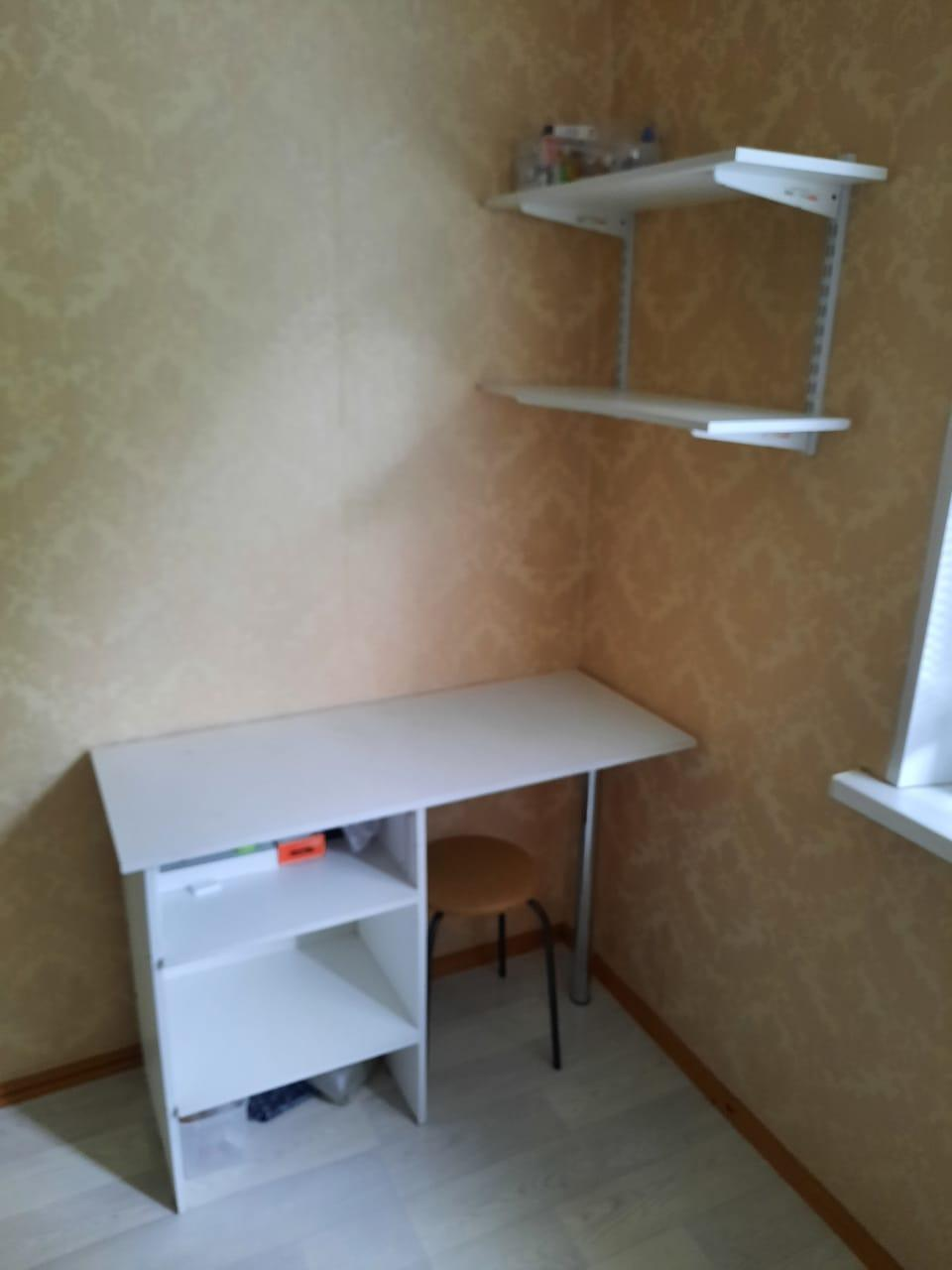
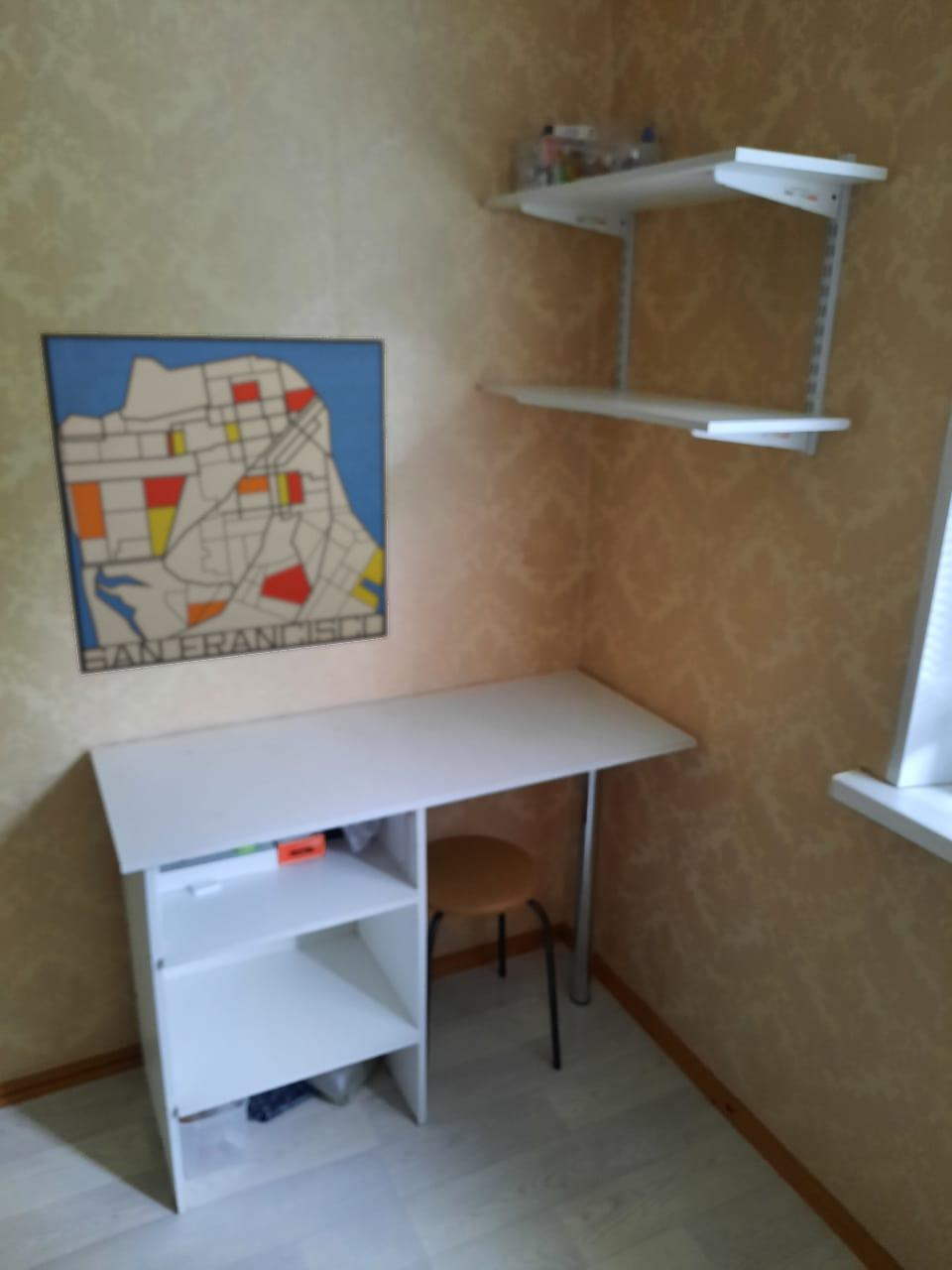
+ wall art (234, 503)
